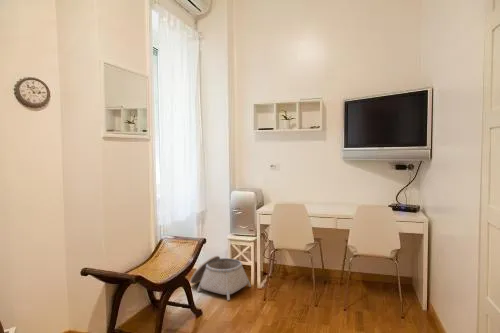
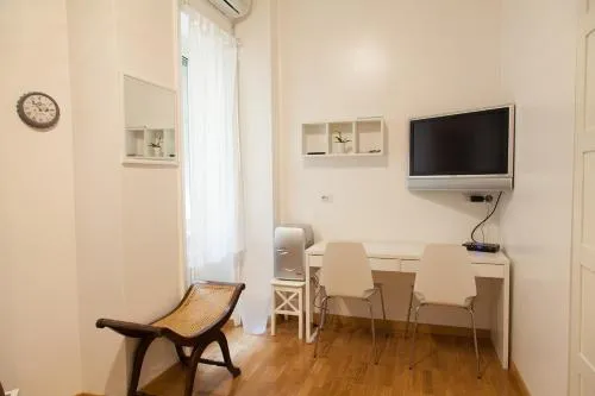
- basket (217, 272)
